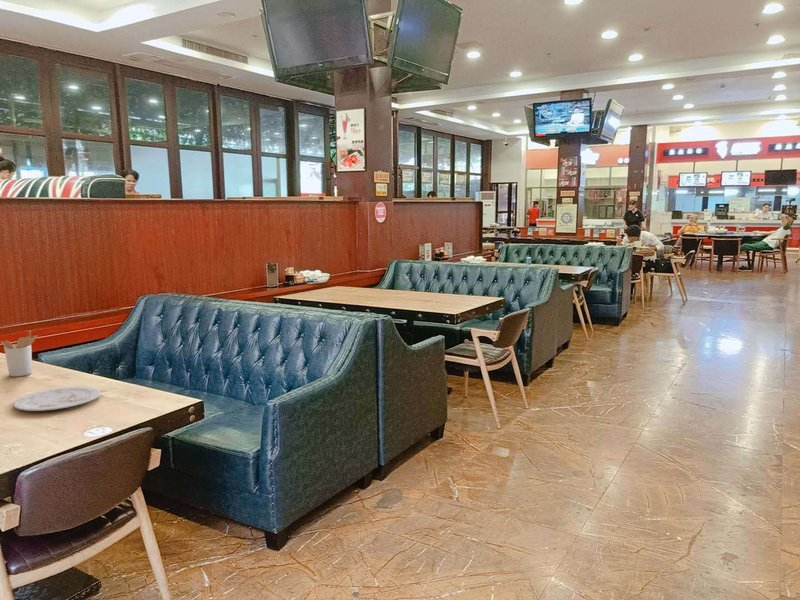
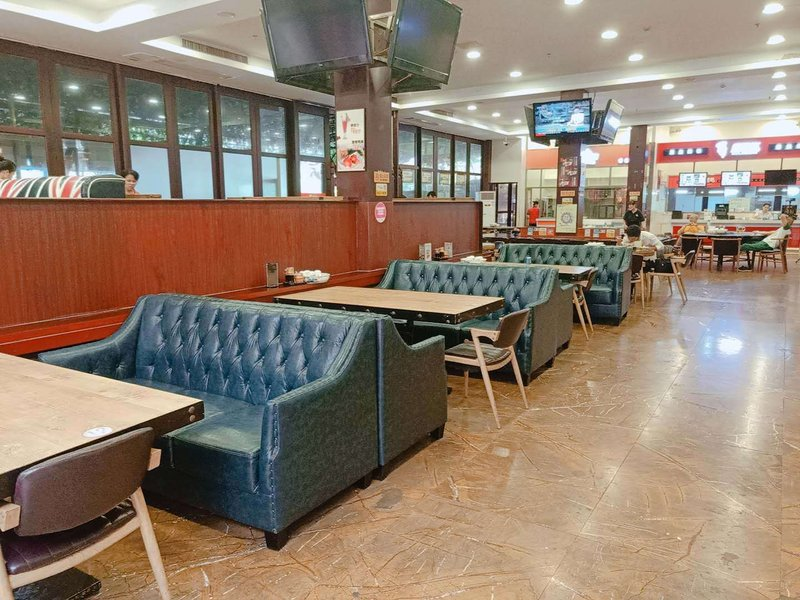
- utensil holder (22, 353)
- plate (58, 398)
